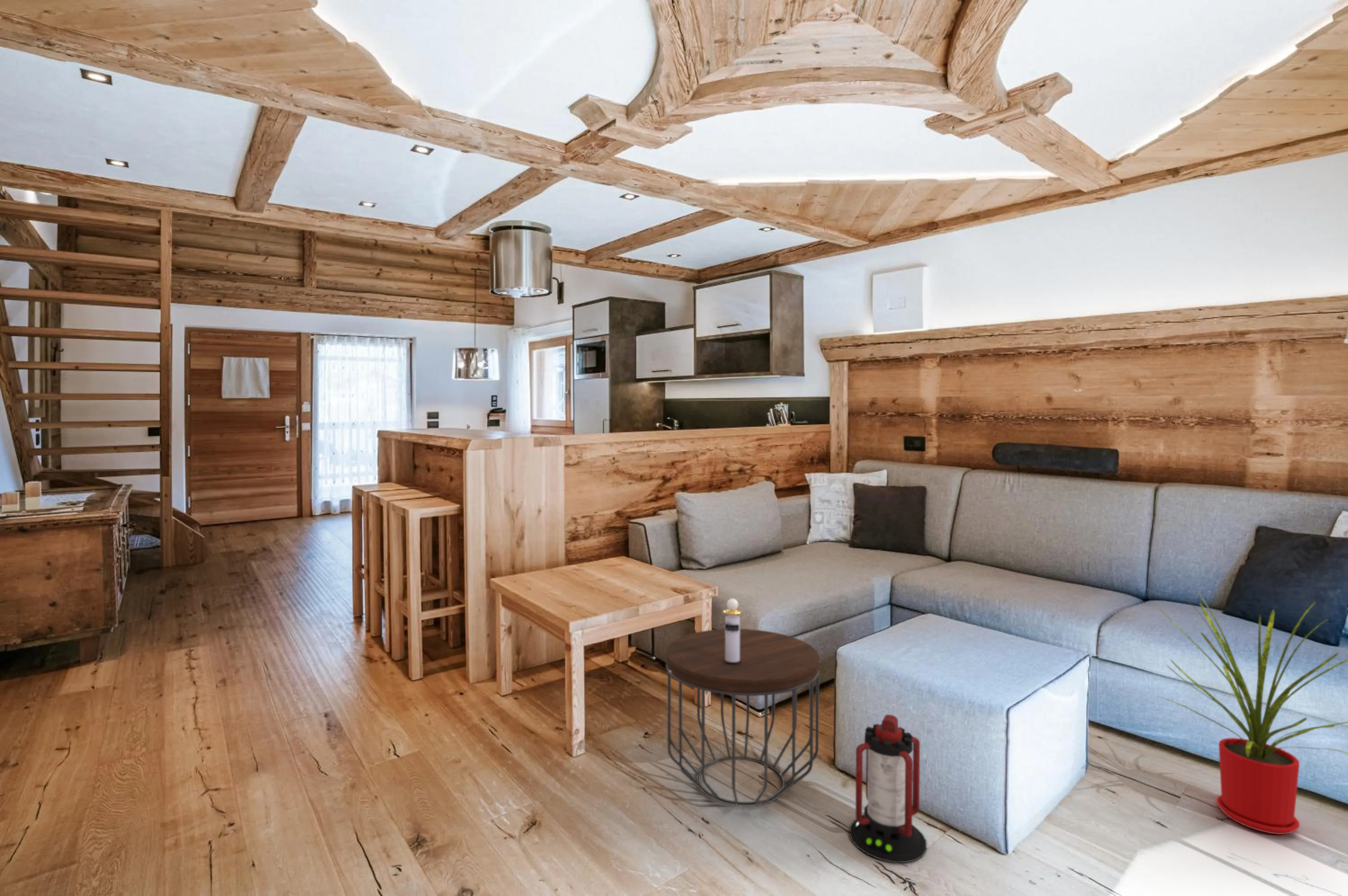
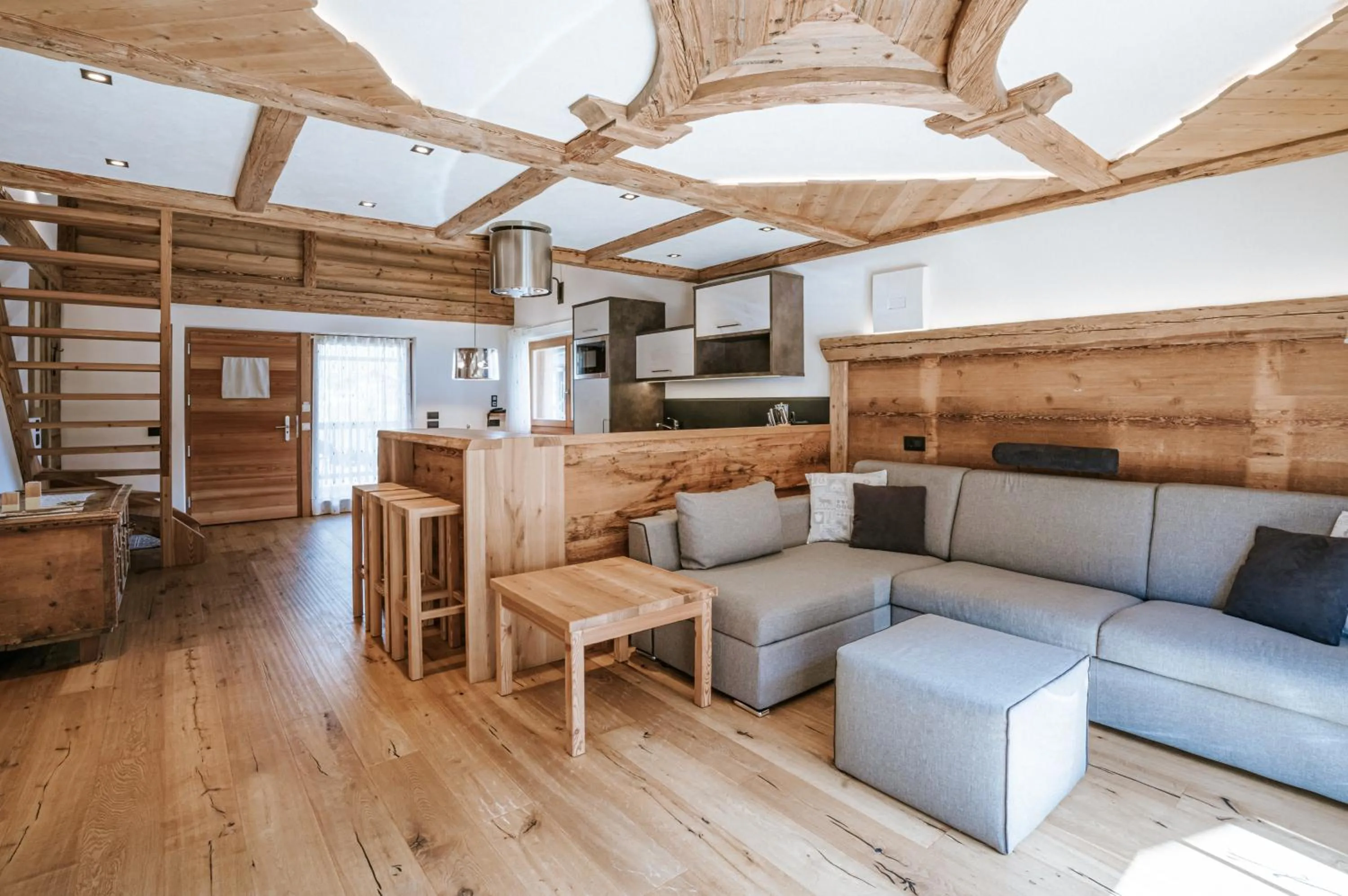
- side table (746, 716)
- house plant (1259, 709)
- perfume bottle (732, 630)
- lantern (887, 778)
